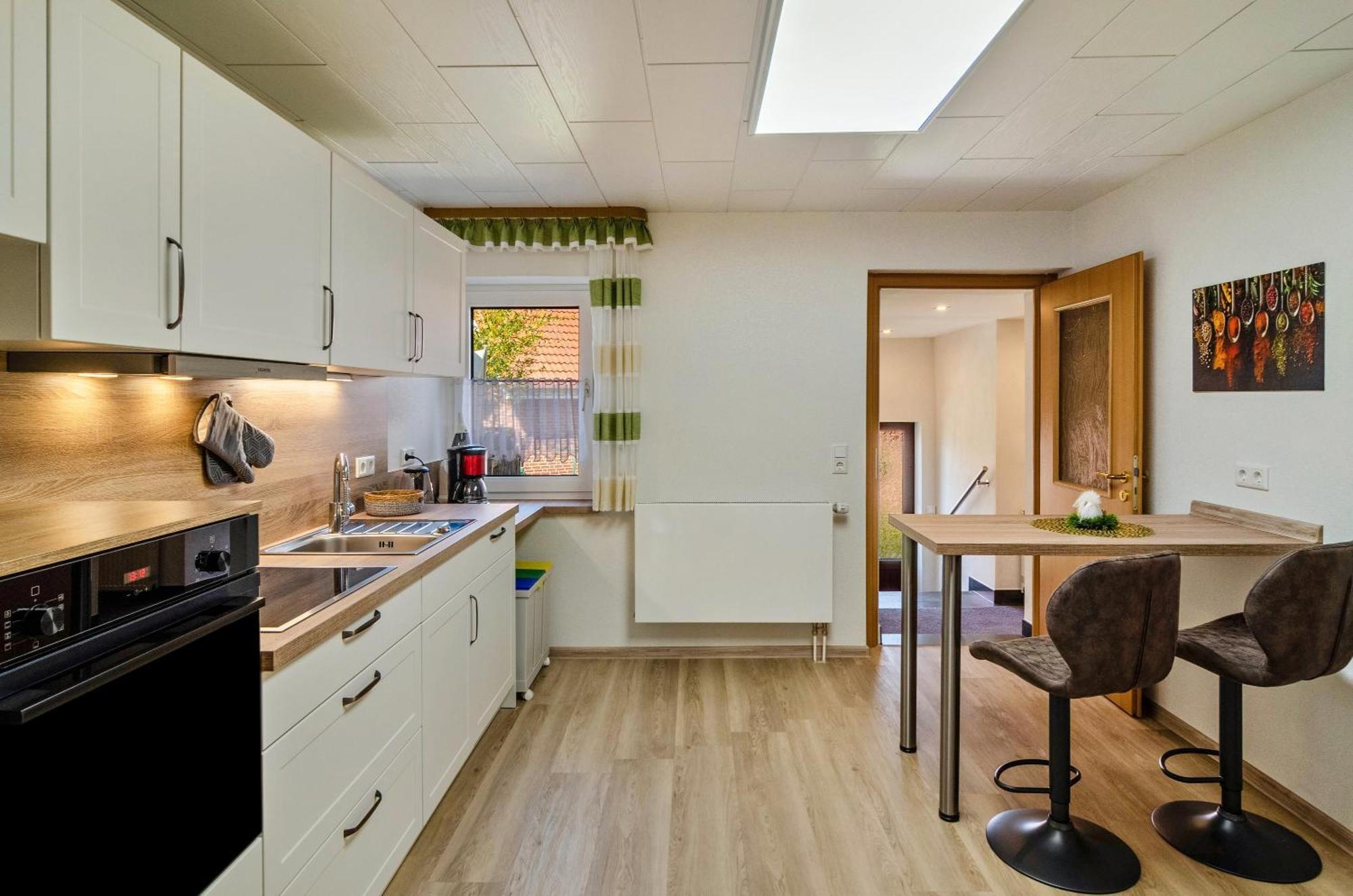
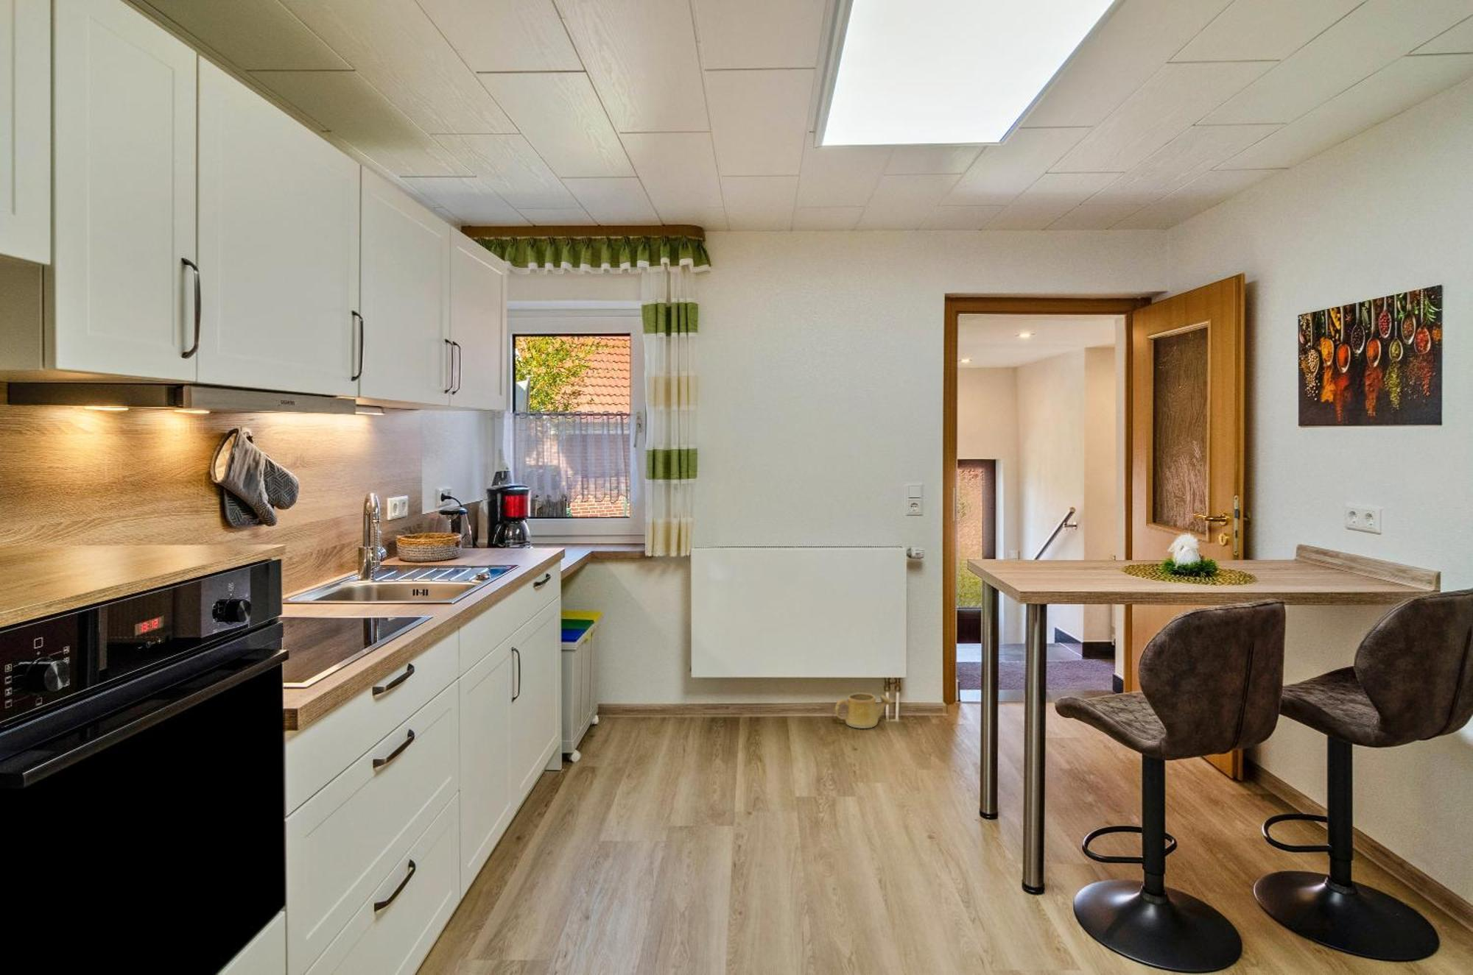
+ watering can (863, 709)
